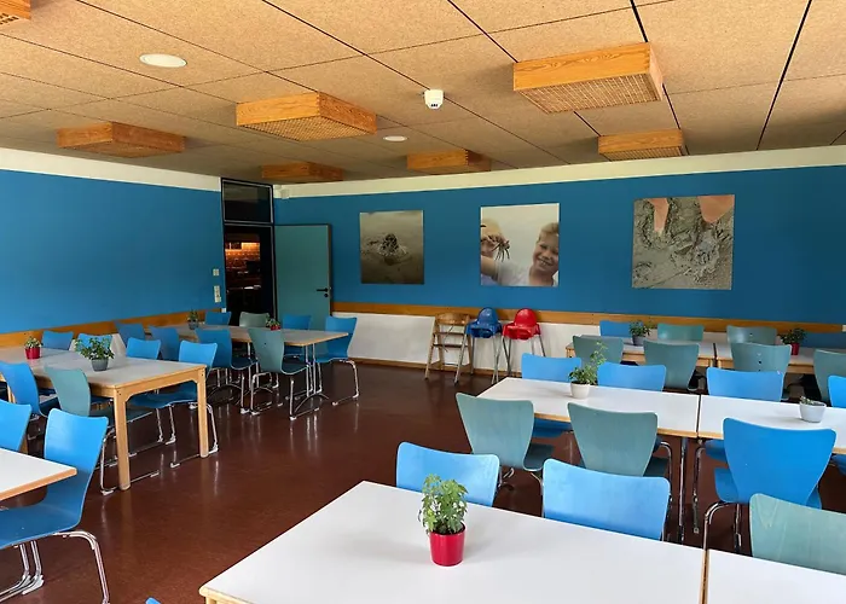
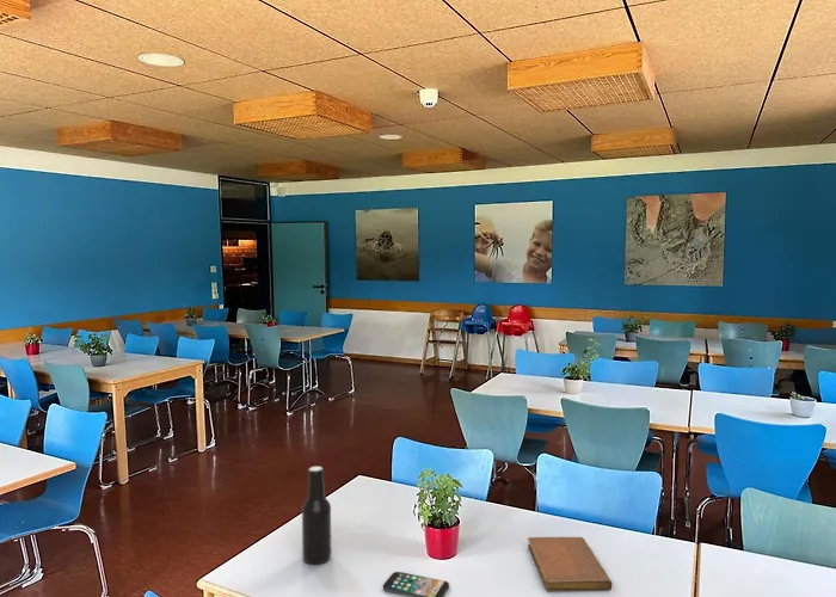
+ notebook (566, 561)
+ smartphone (416, 585)
+ beer bottle (315, 513)
